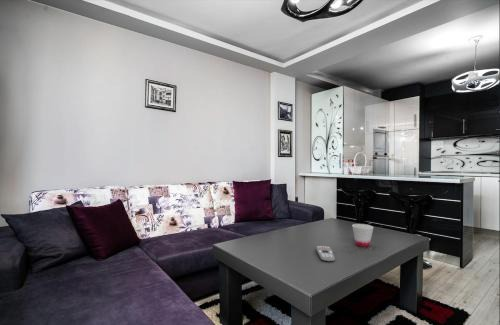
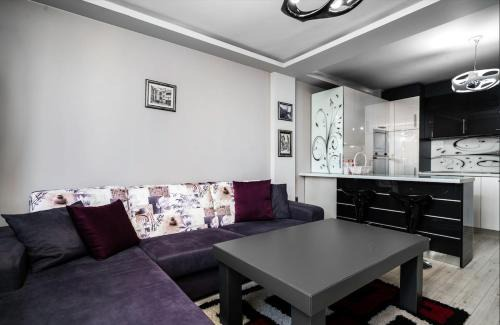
- cup (362, 235)
- remote control (325, 253)
